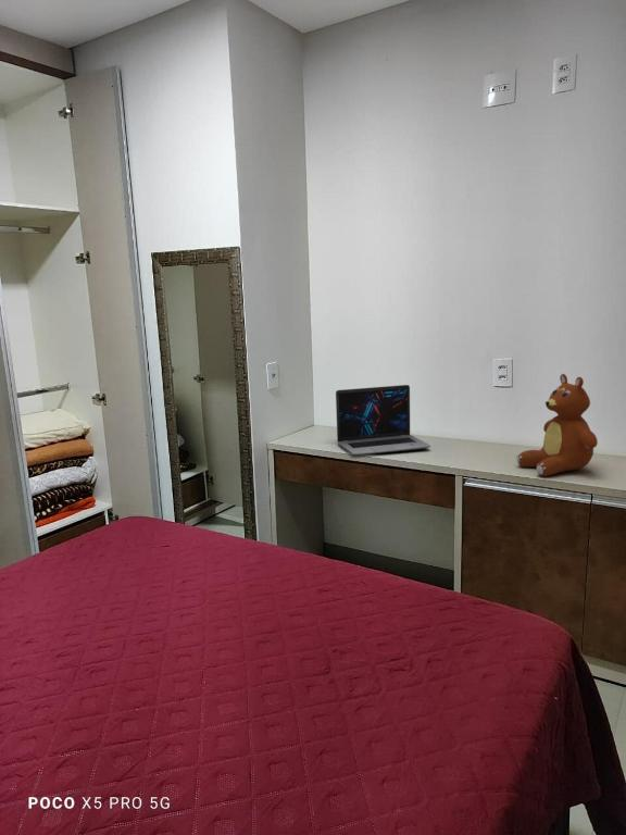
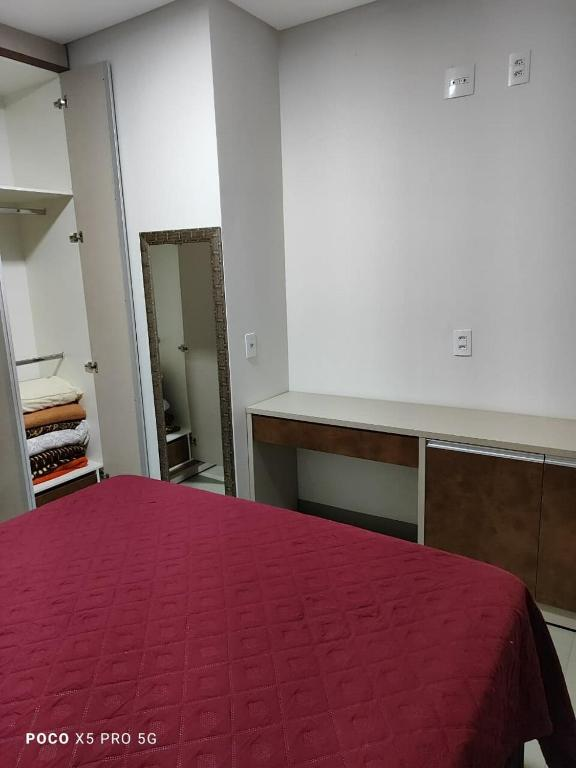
- teddy bear (556, 423)
- laptop (381, 420)
